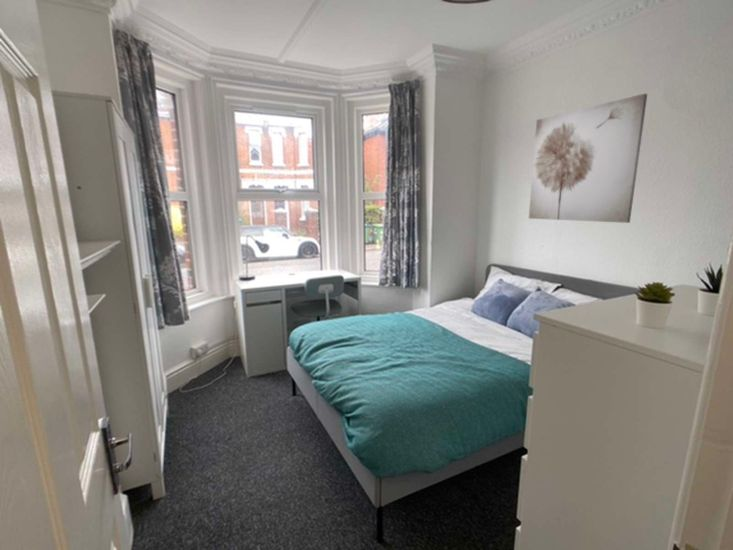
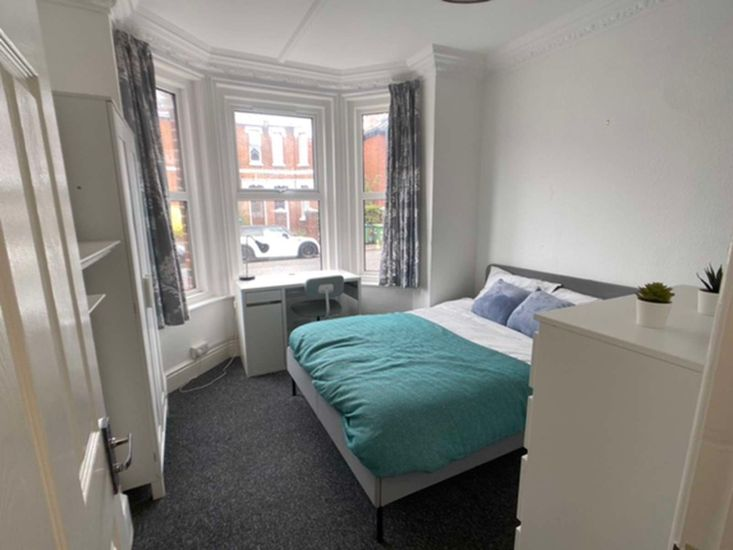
- wall art (578, 166)
